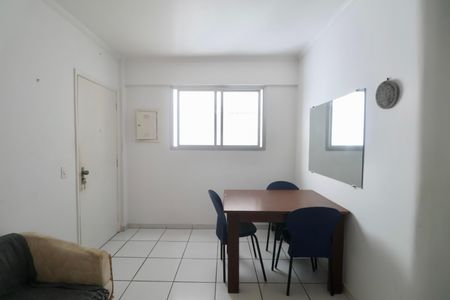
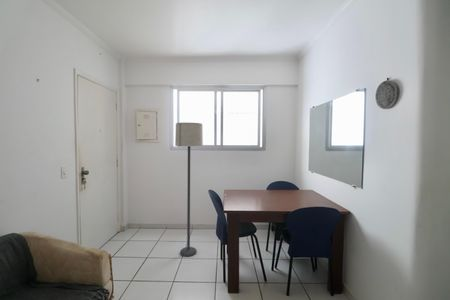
+ lamp (188, 188)
